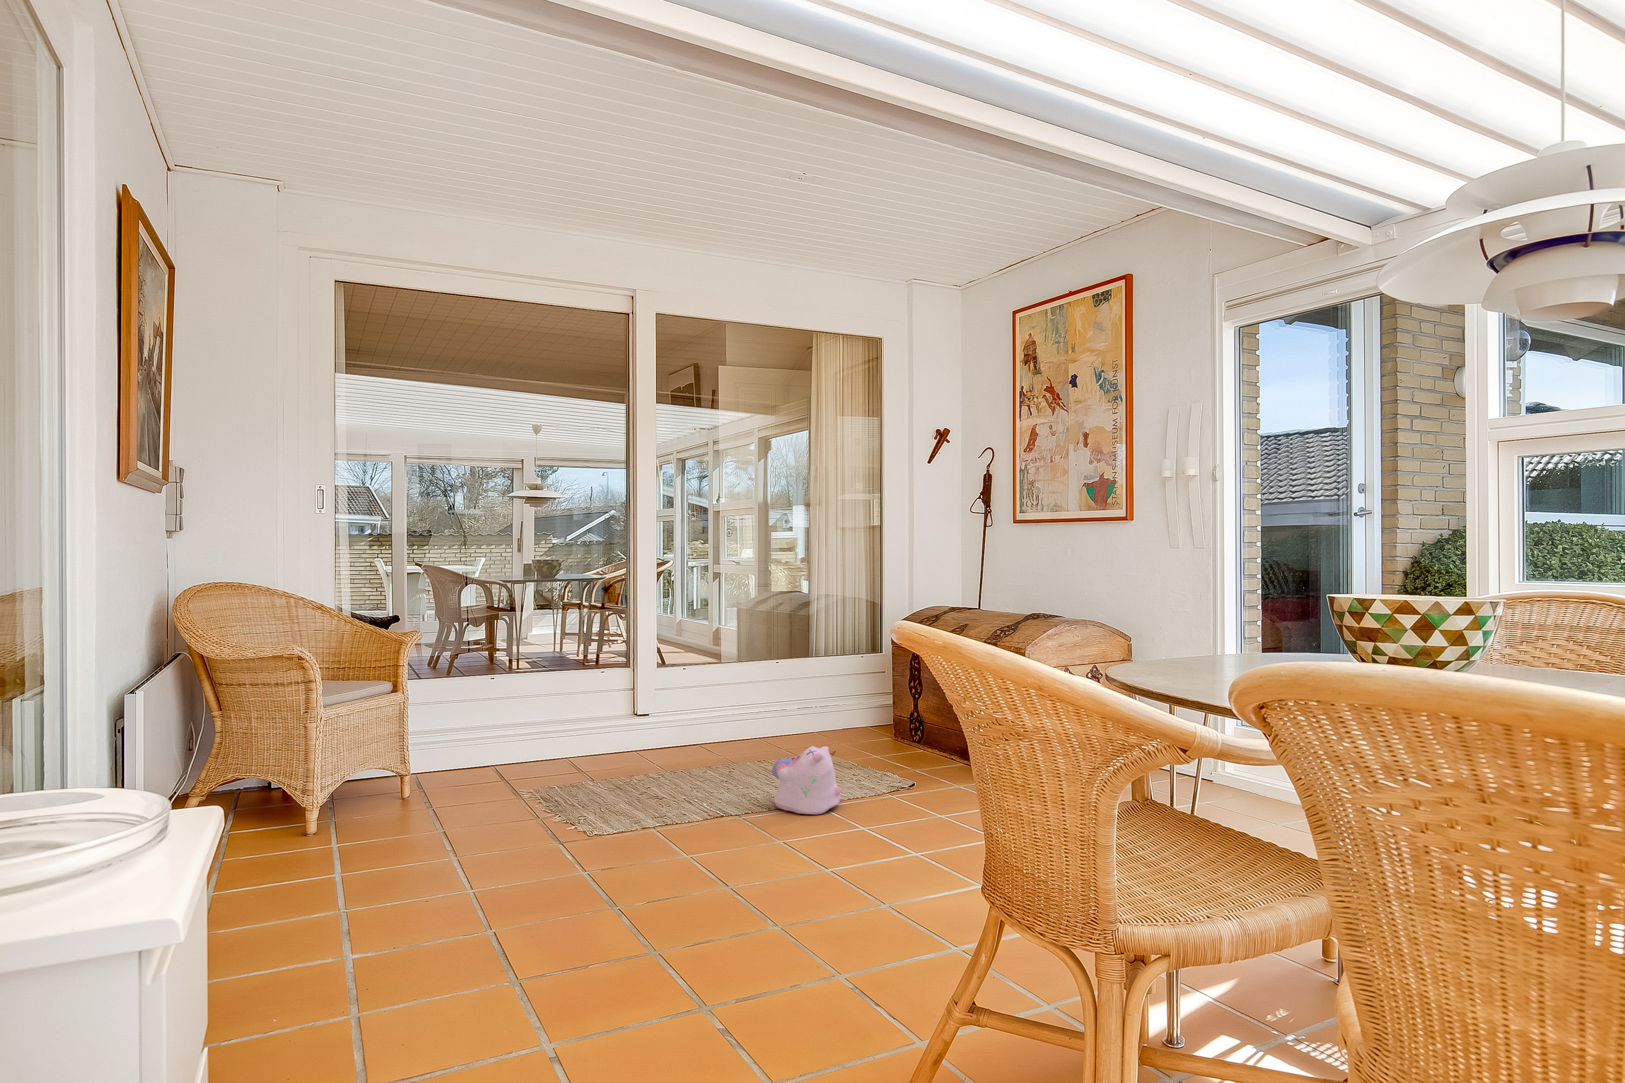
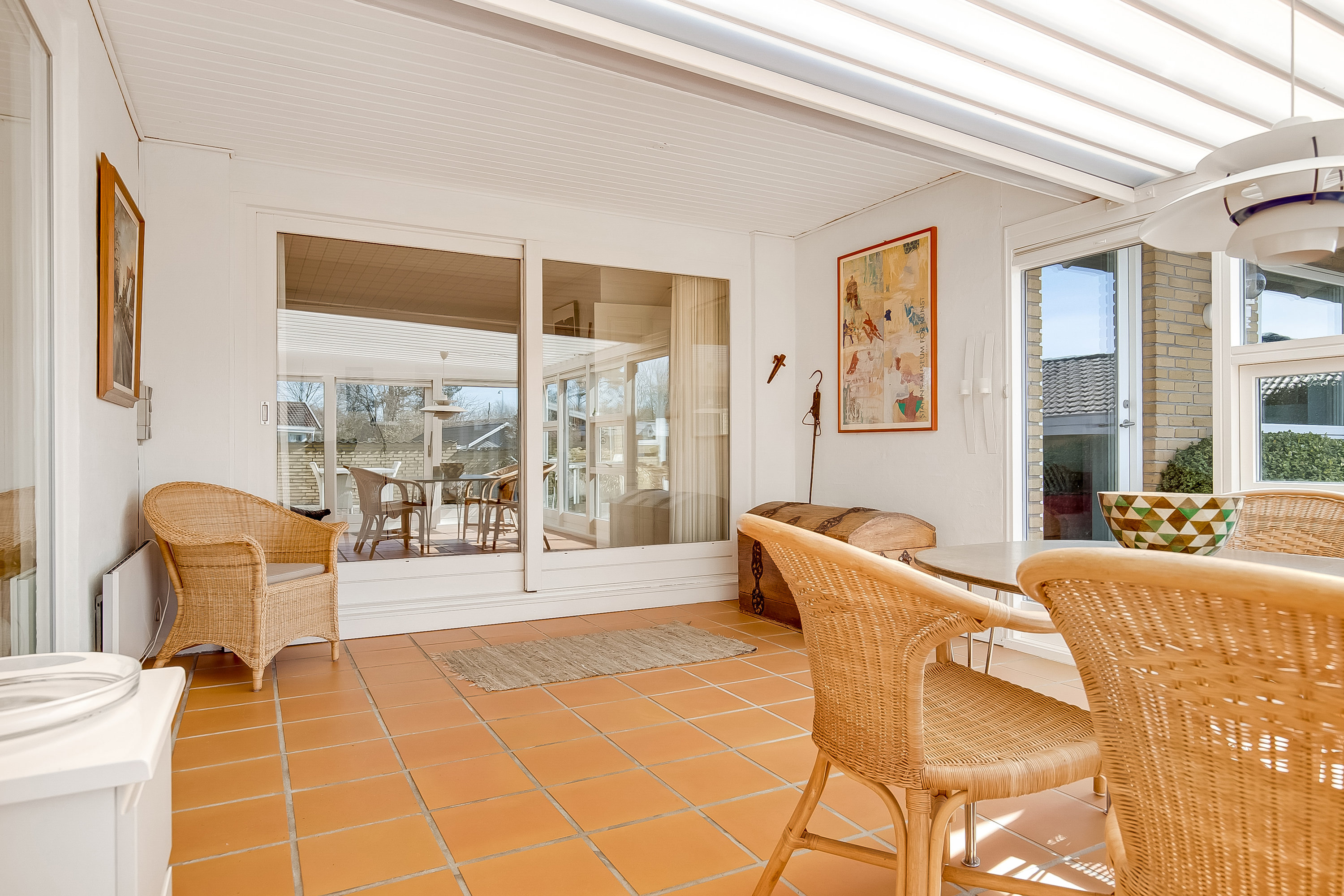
- plush toy (805, 776)
